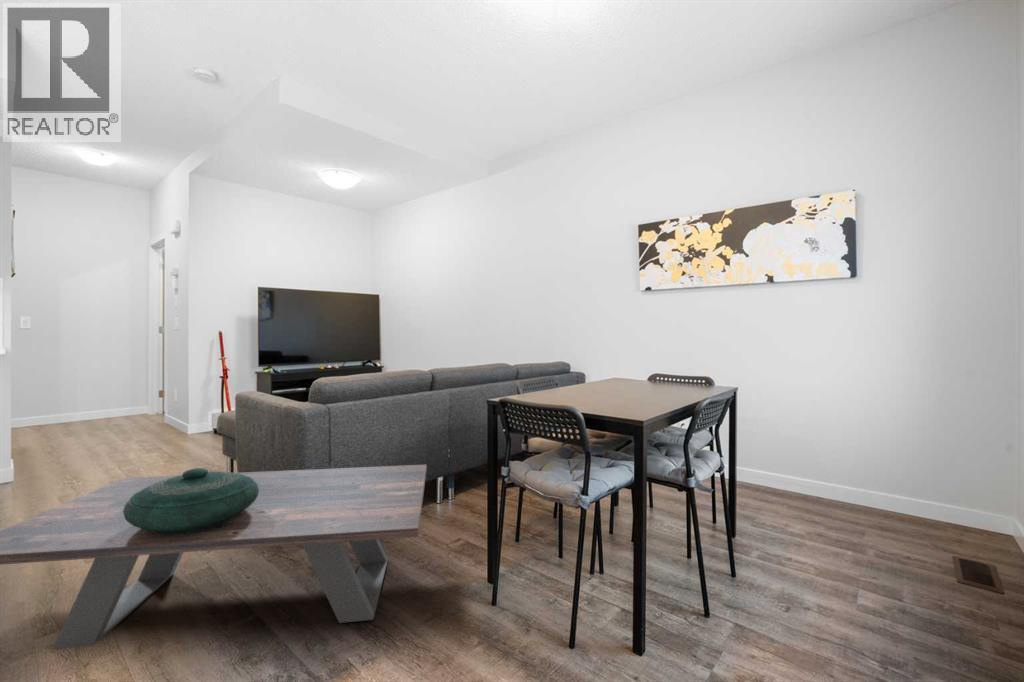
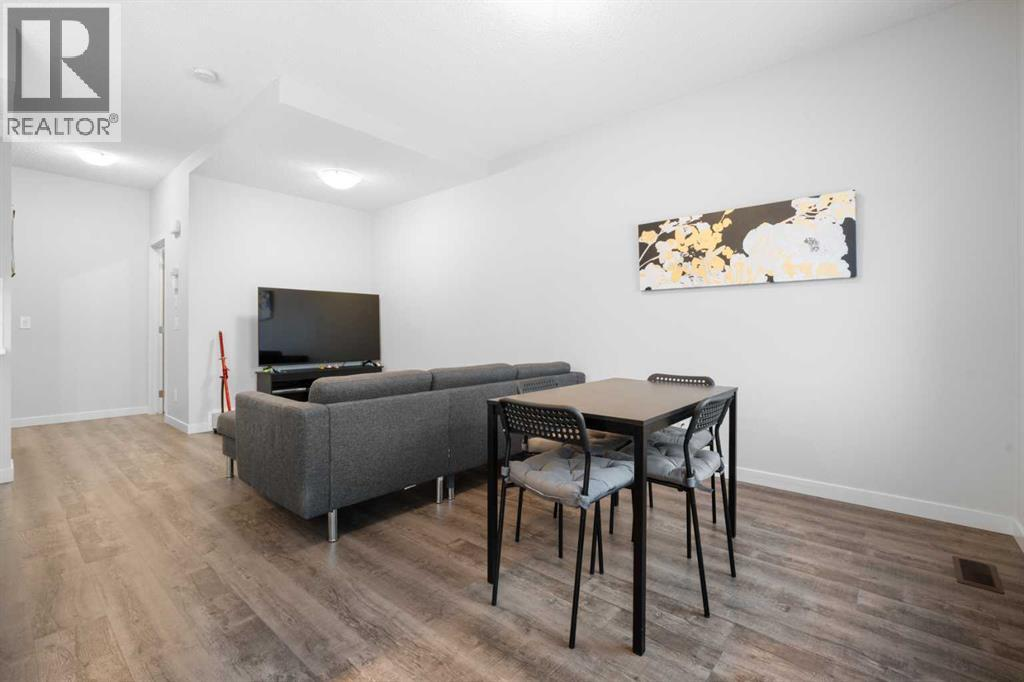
- coffee table (248, 547)
- decorative bowl (195, 494)
